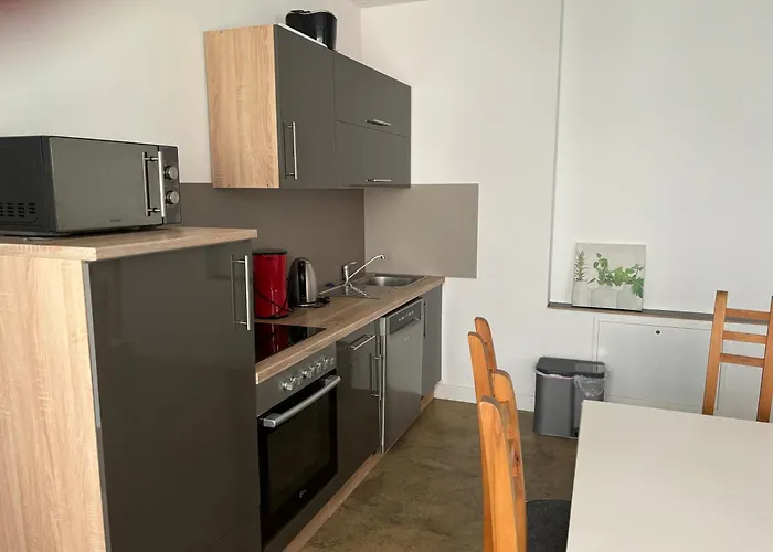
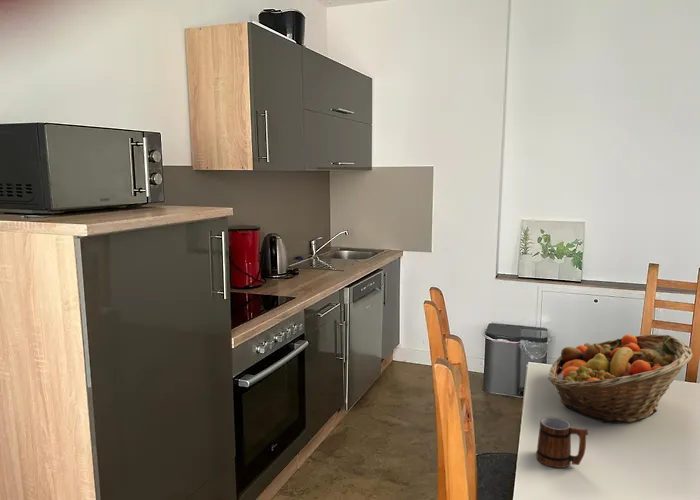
+ fruit basket (616, 371)
+ mug (561, 442)
